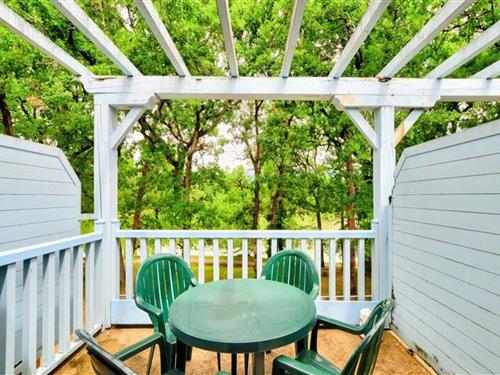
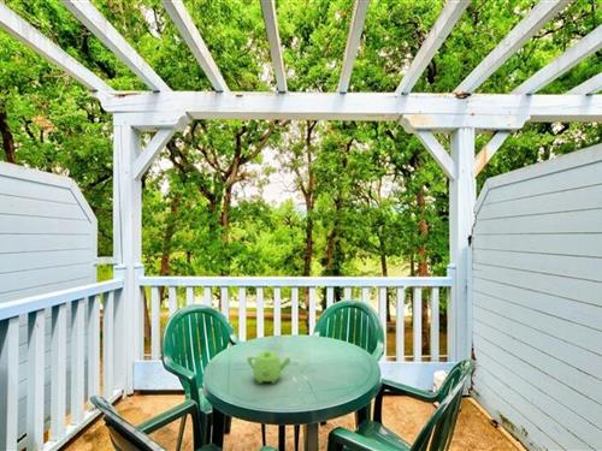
+ teapot (268, 366)
